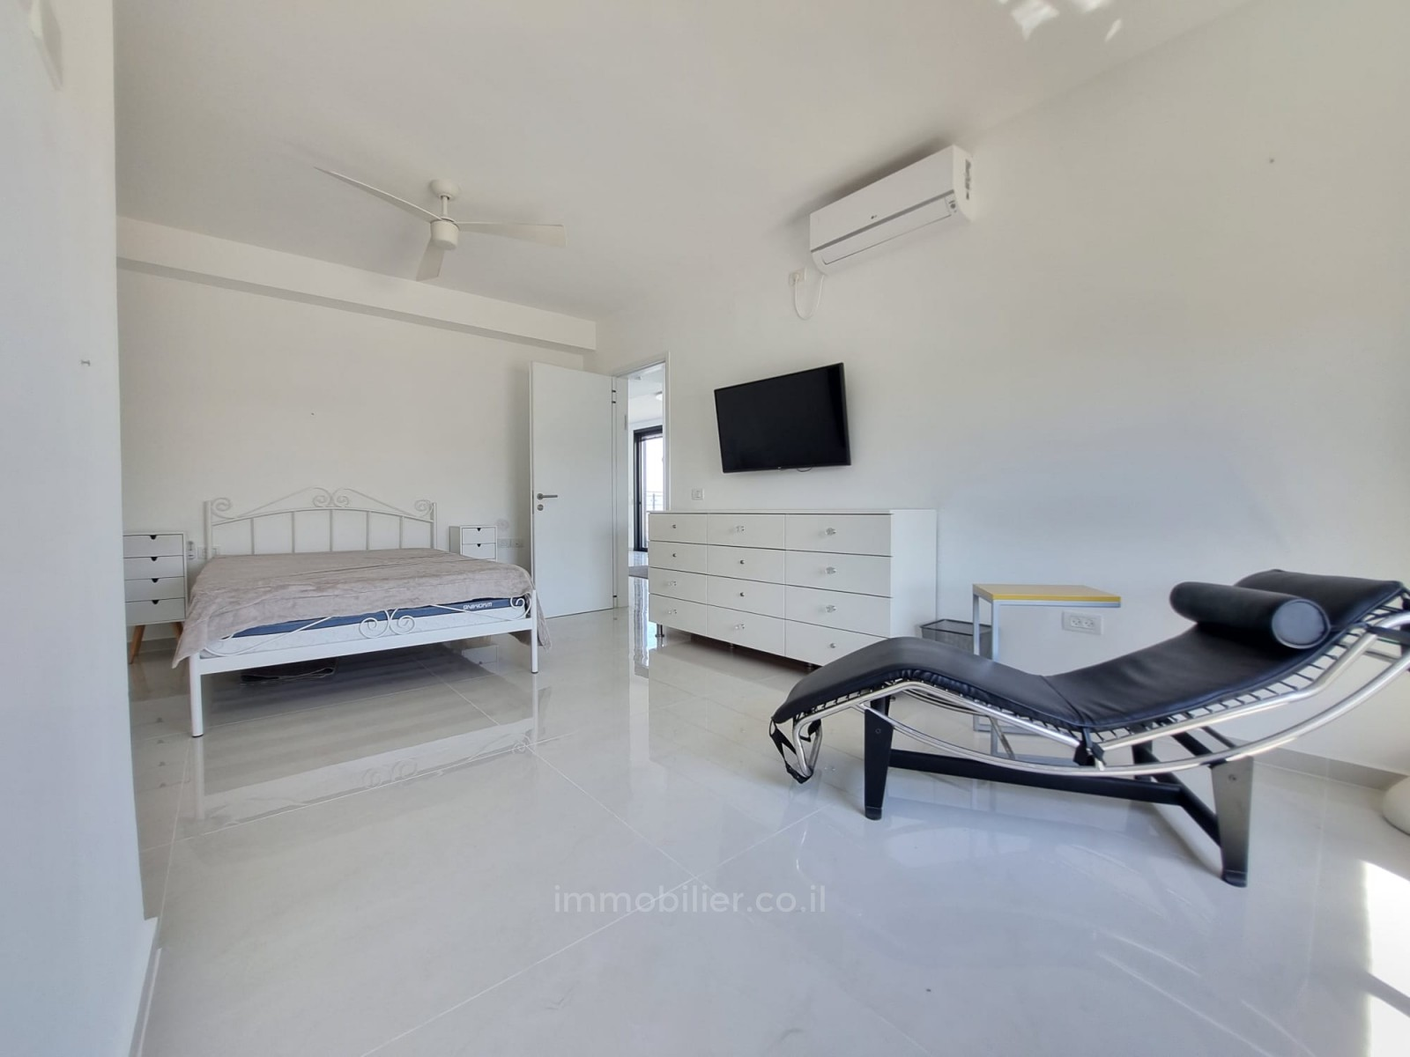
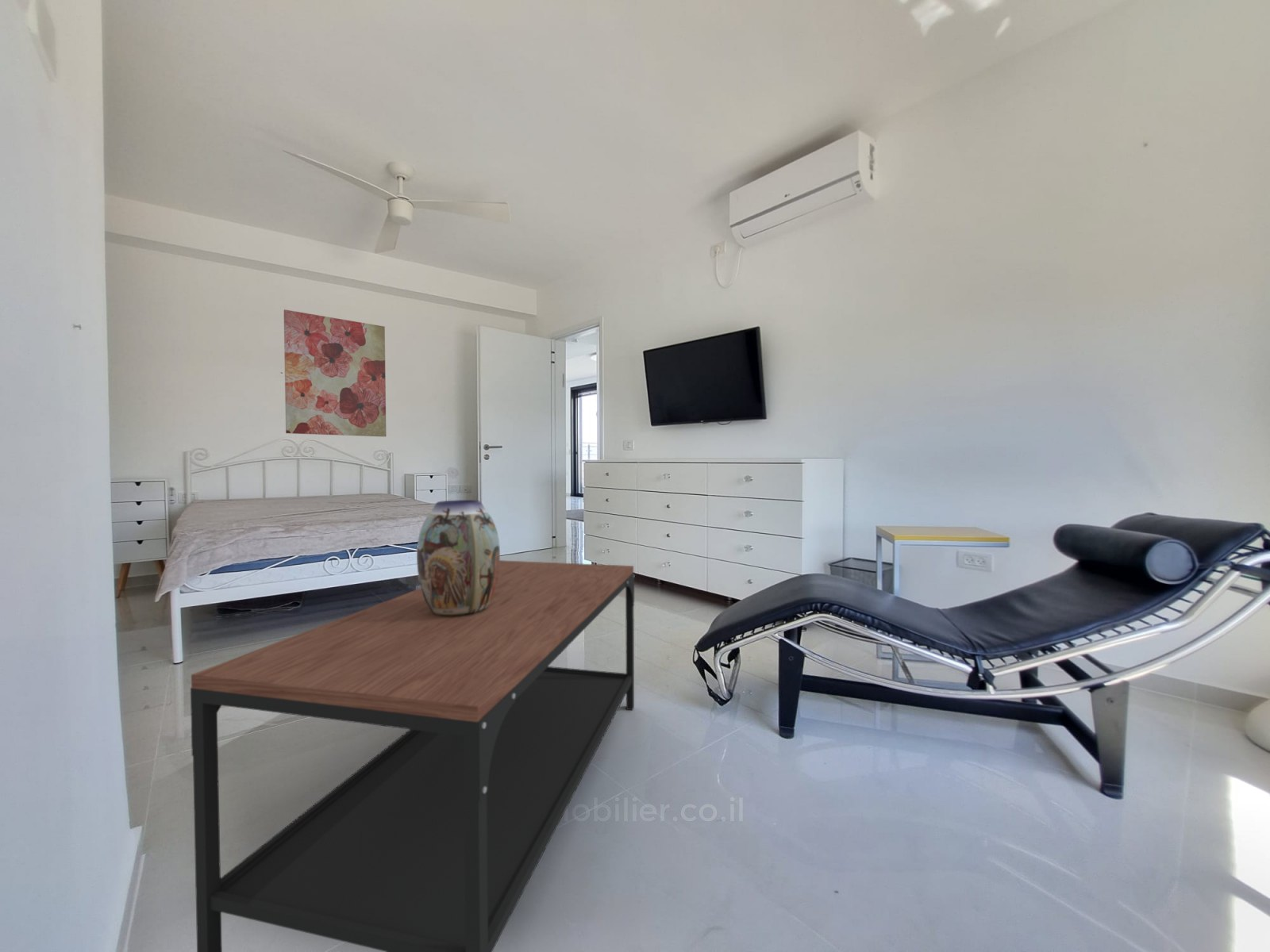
+ wall art (337, 377)
+ vase (459, 555)
+ coffee table (491, 698)
